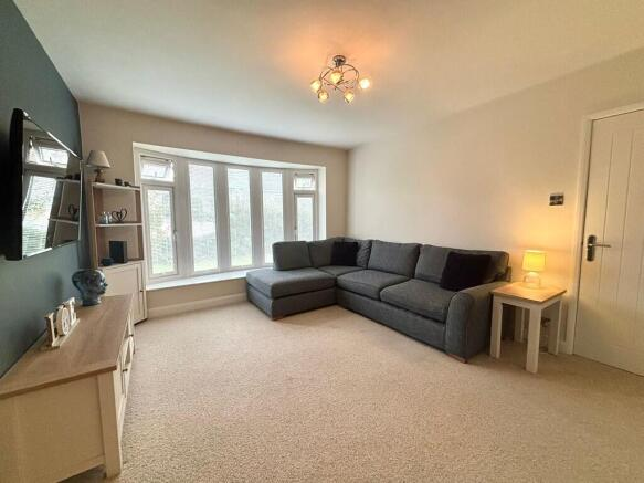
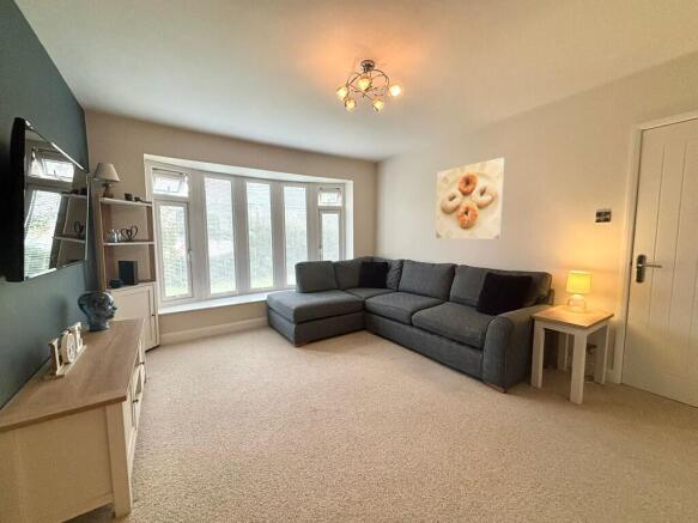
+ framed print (466, 202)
